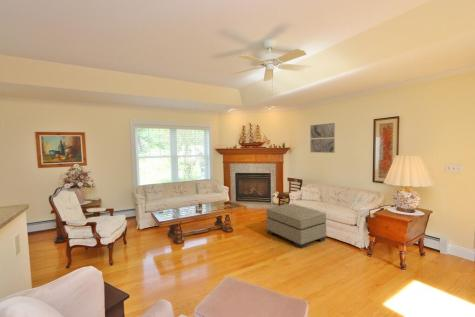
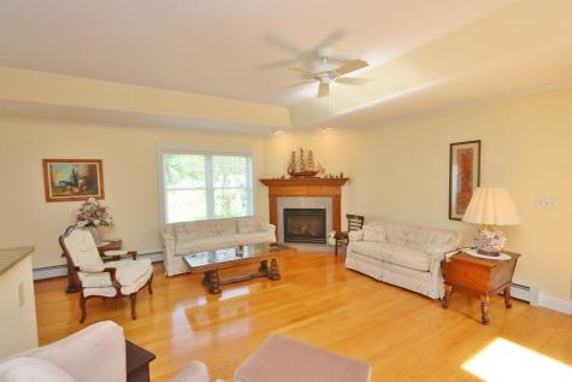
- wall art (322, 137)
- ottoman (294, 222)
